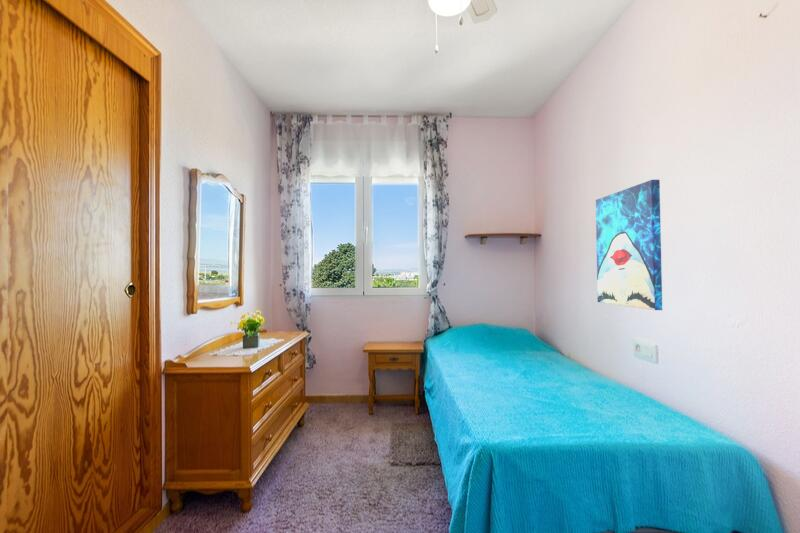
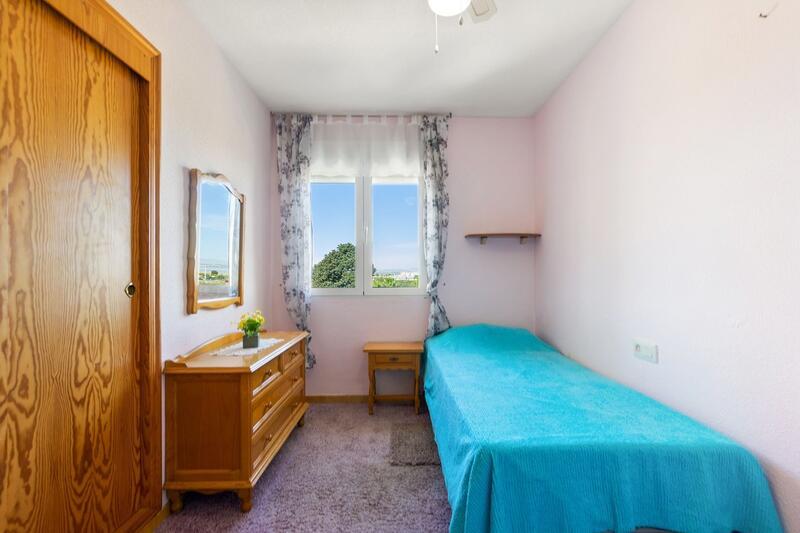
- wall art (624, 248)
